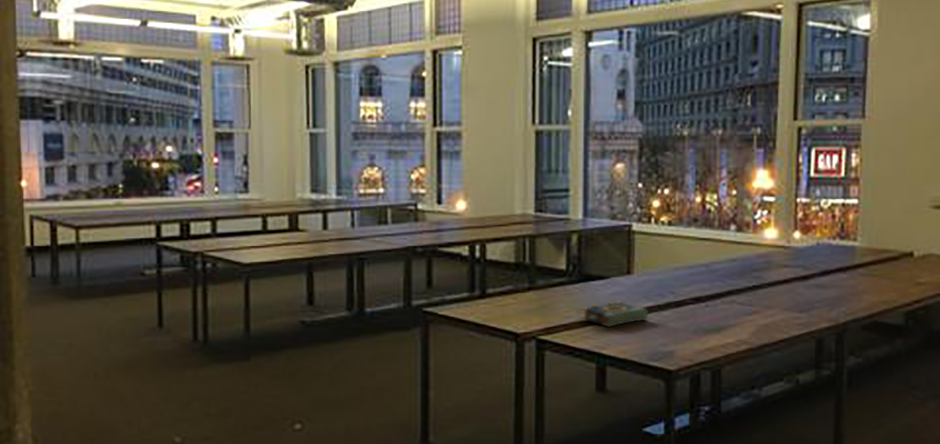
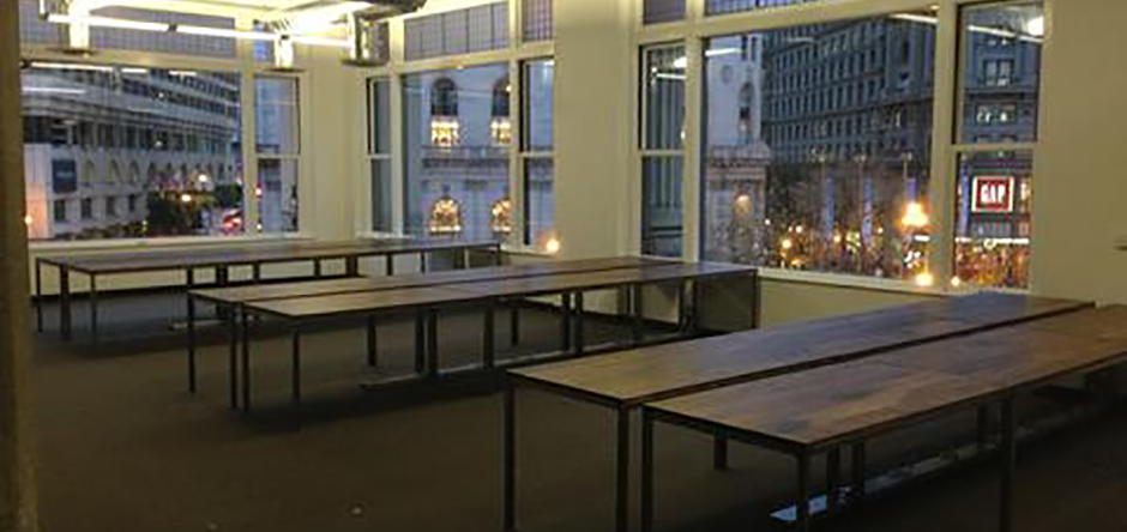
- book (610, 313)
